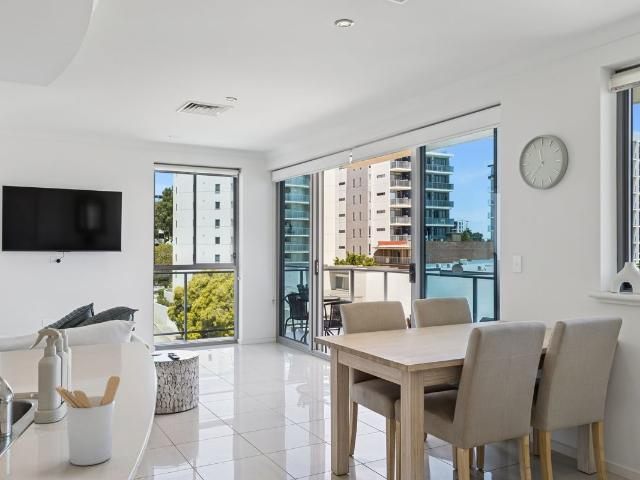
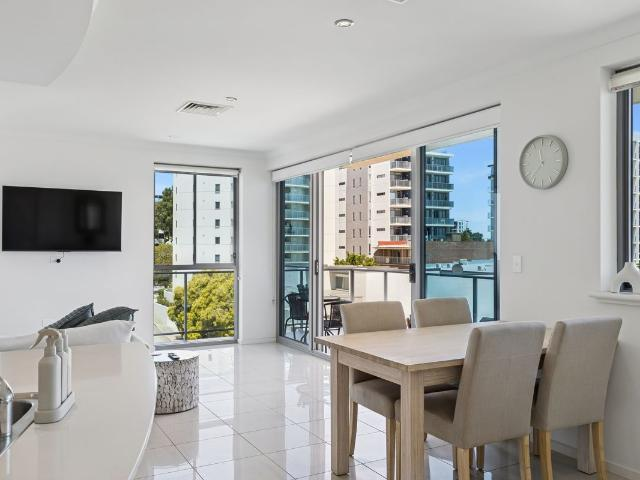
- utensil holder (84, 419)
